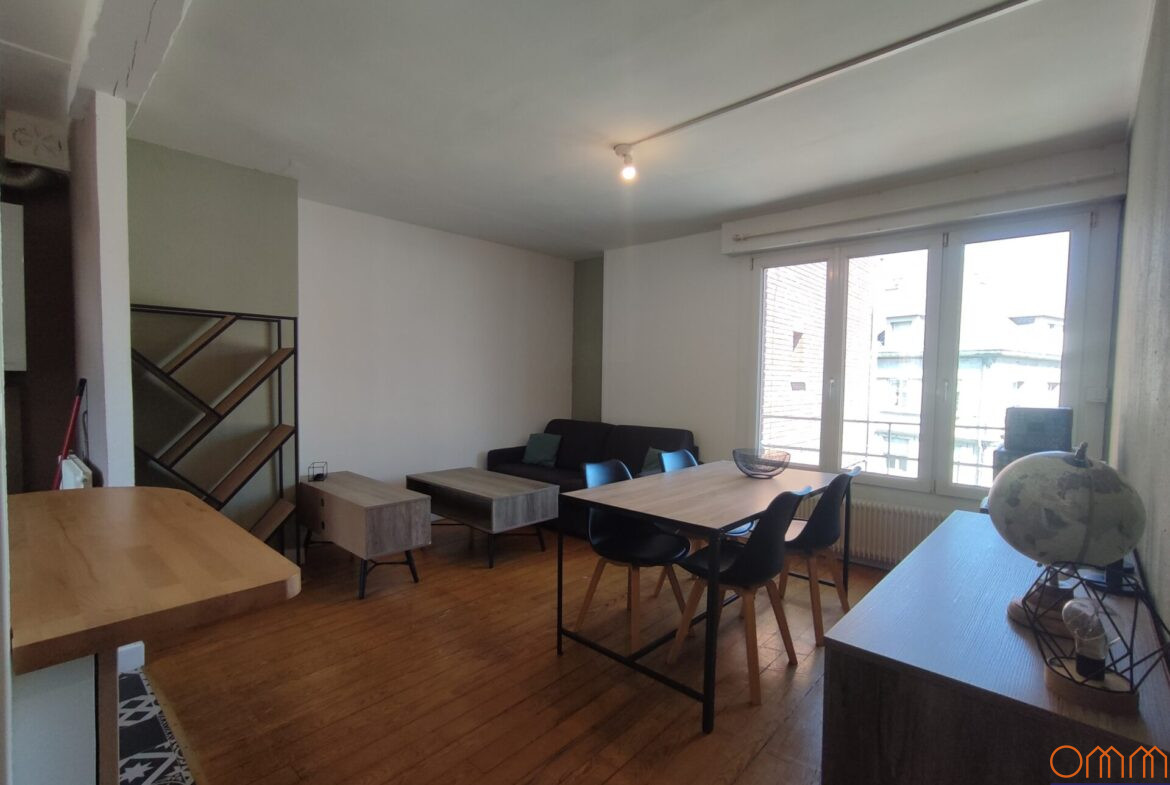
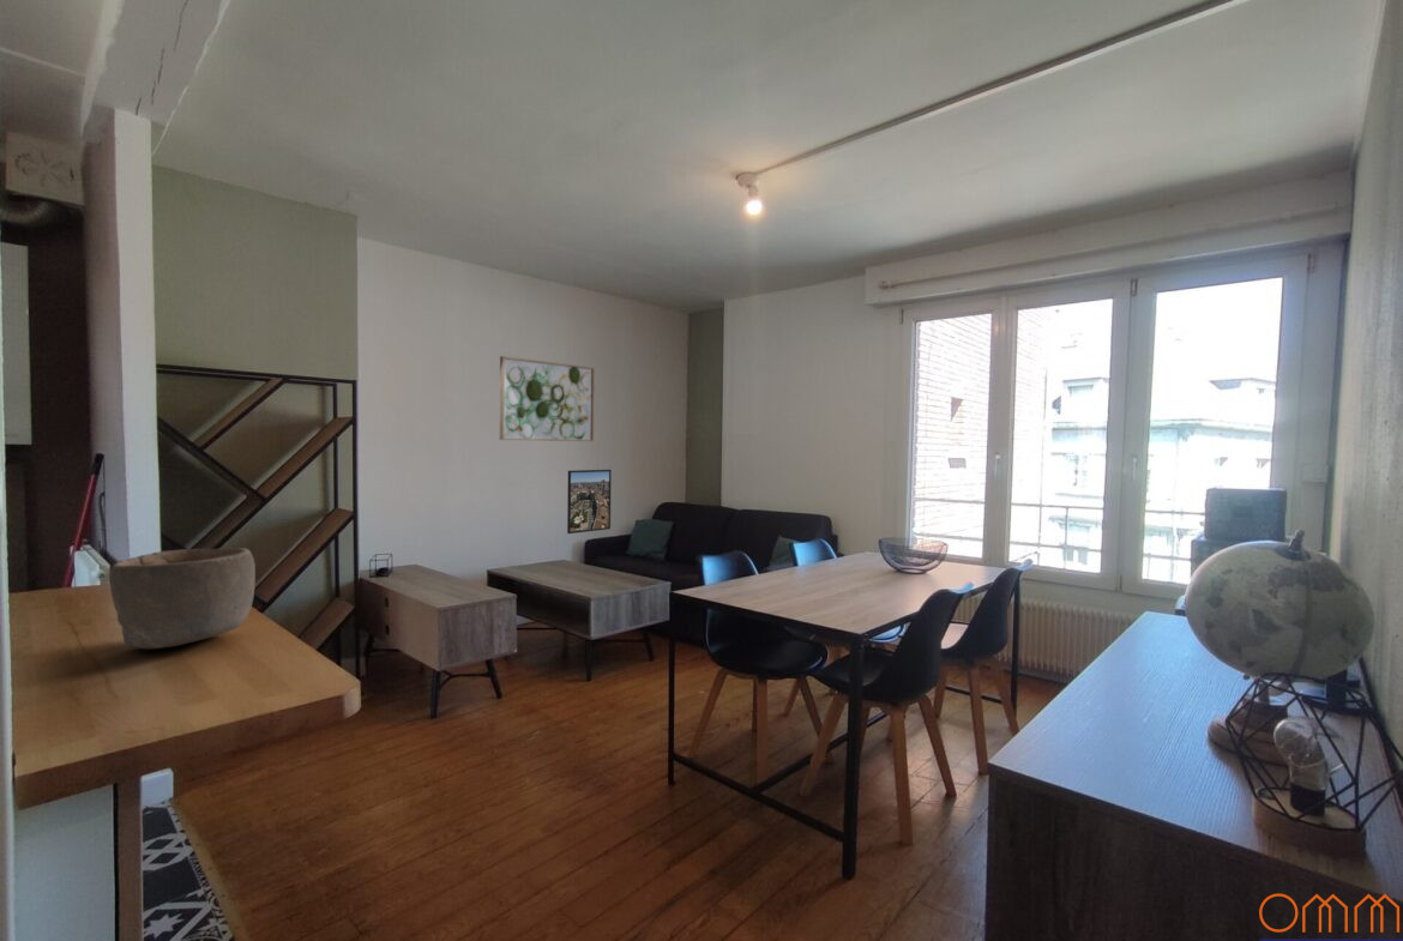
+ wall art (550, 402)
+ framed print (589, 500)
+ bowl (185, 598)
